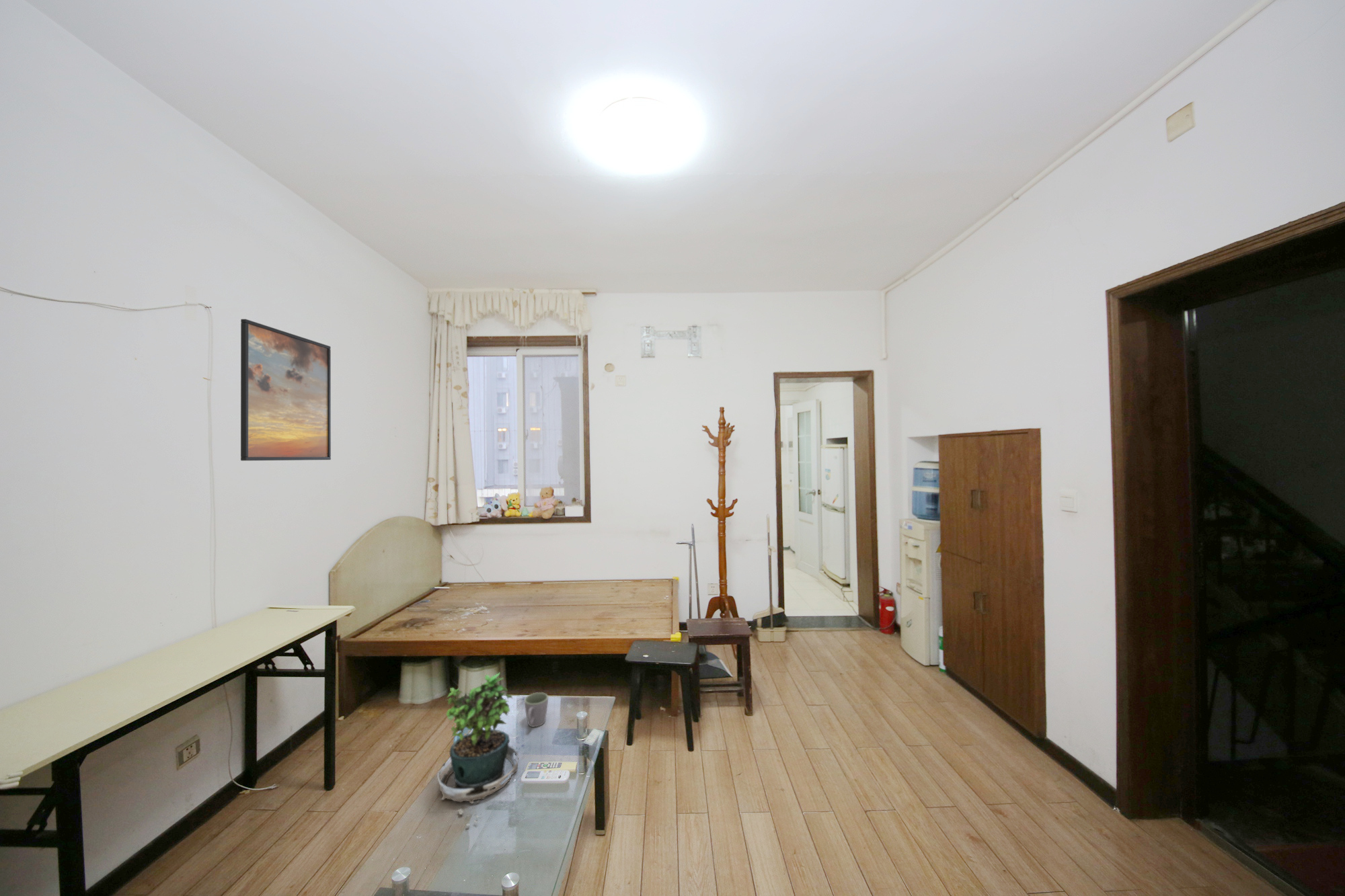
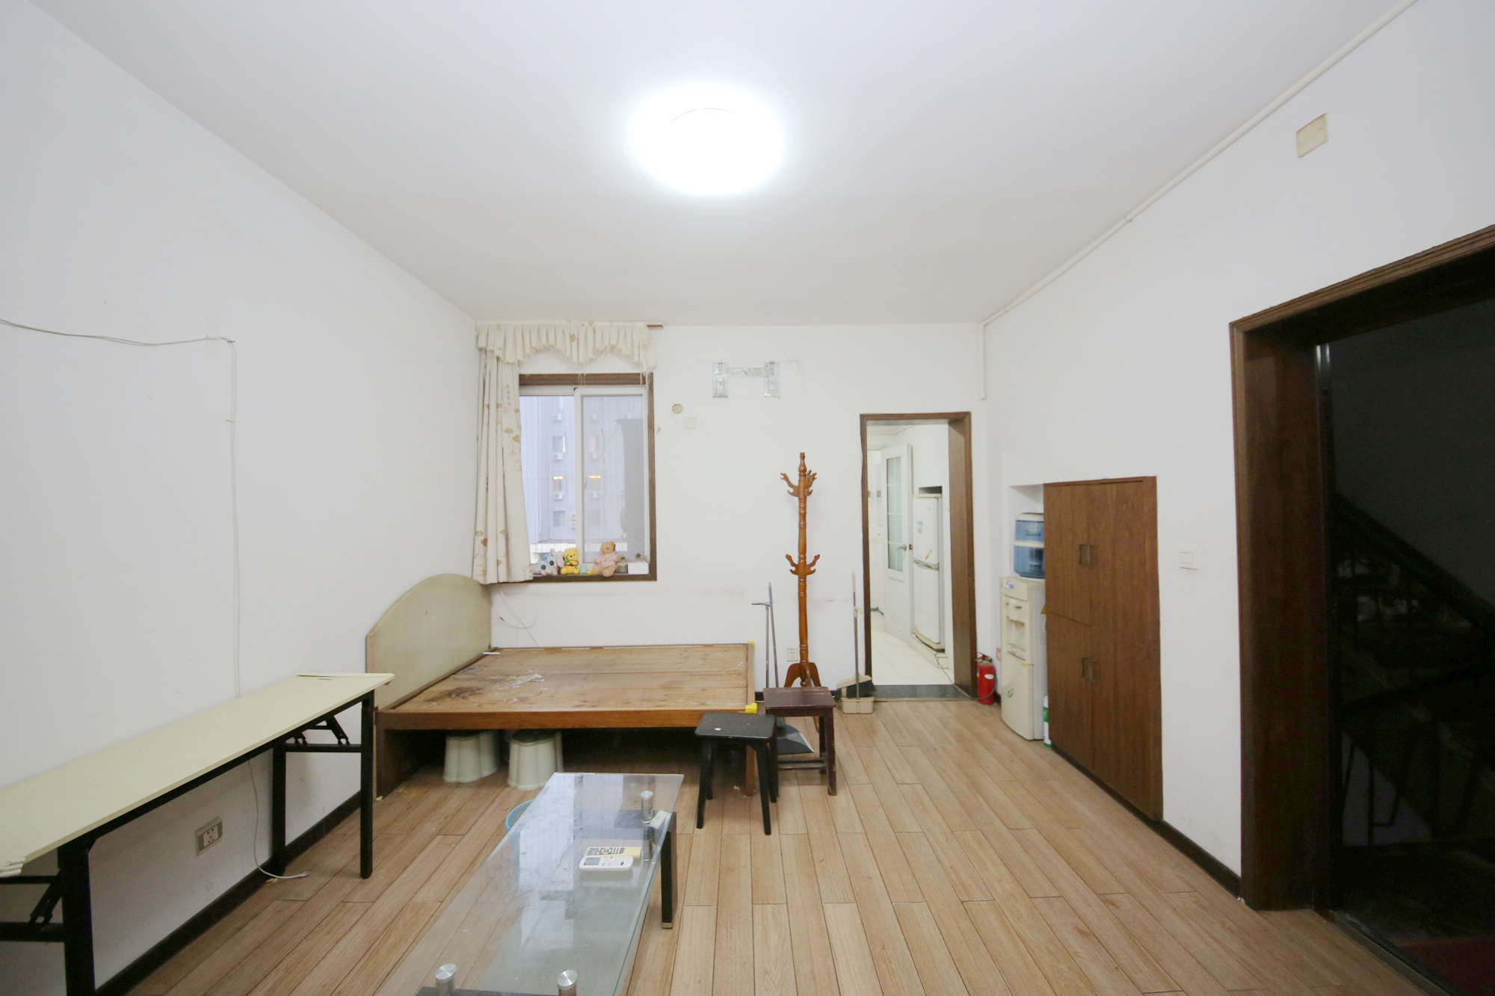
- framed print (291, 397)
- mug (535, 712)
- potted plant (481, 731)
